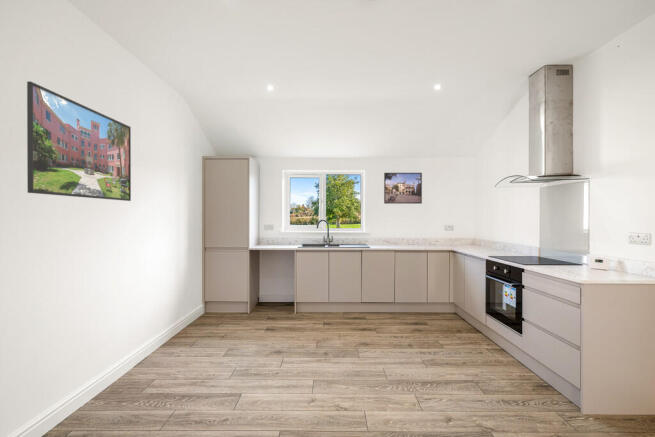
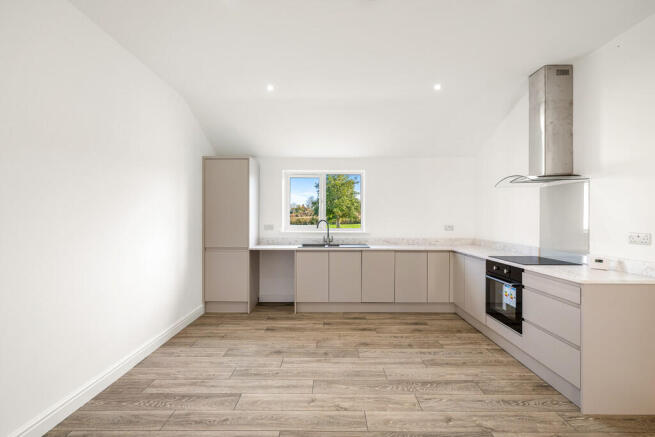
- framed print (89, 153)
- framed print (402, 188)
